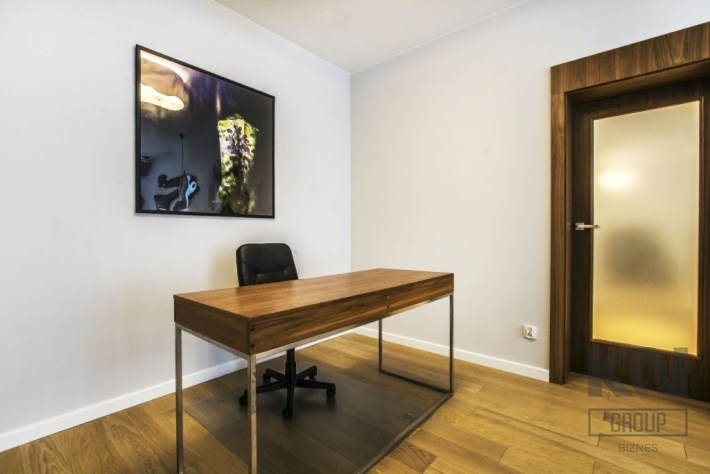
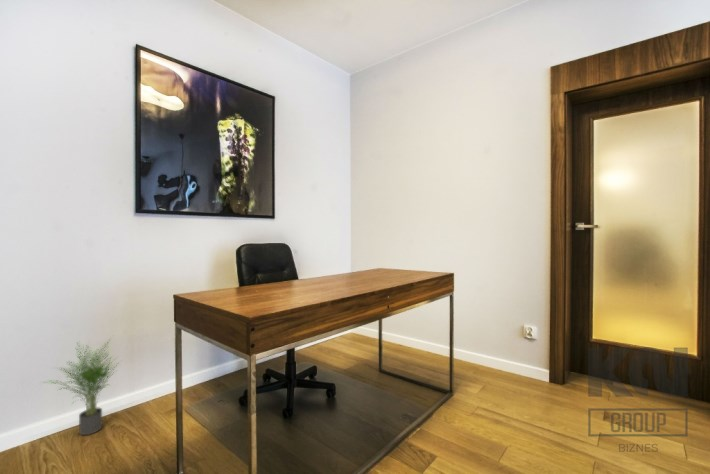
+ potted plant (84, 386)
